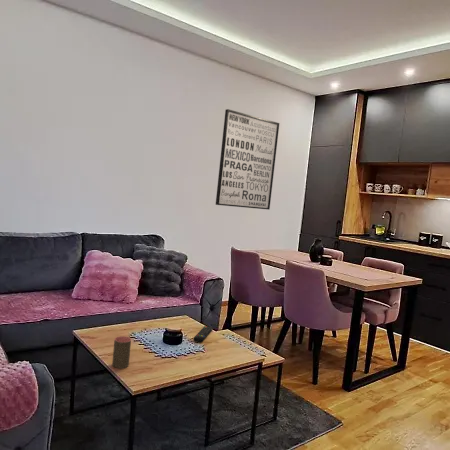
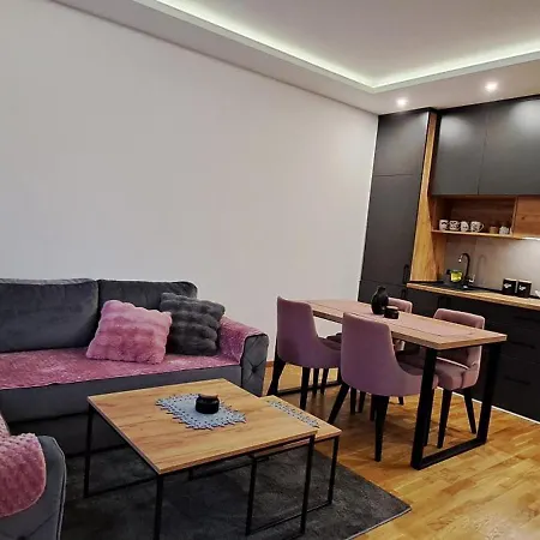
- wall art (248, 162)
- cup (121, 352)
- remote control (203, 333)
